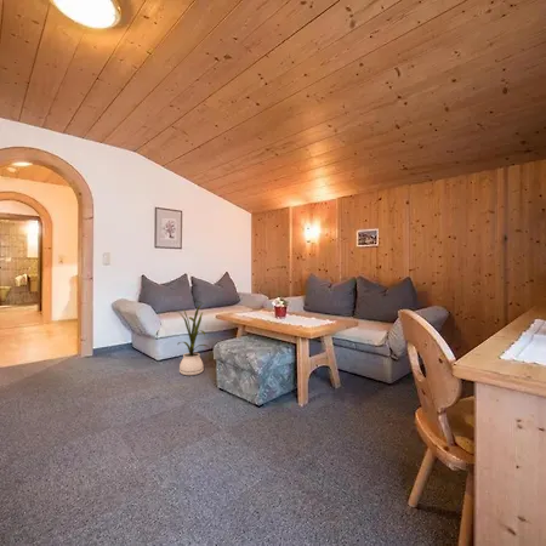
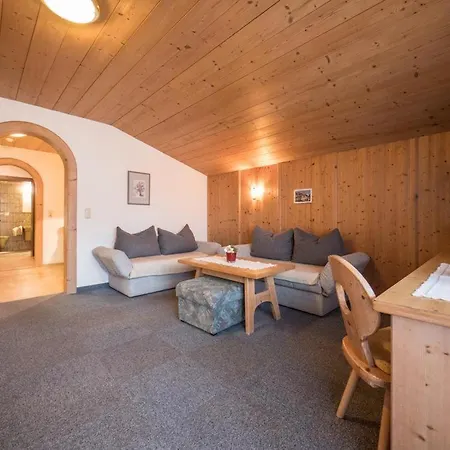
- house plant (192, 336)
